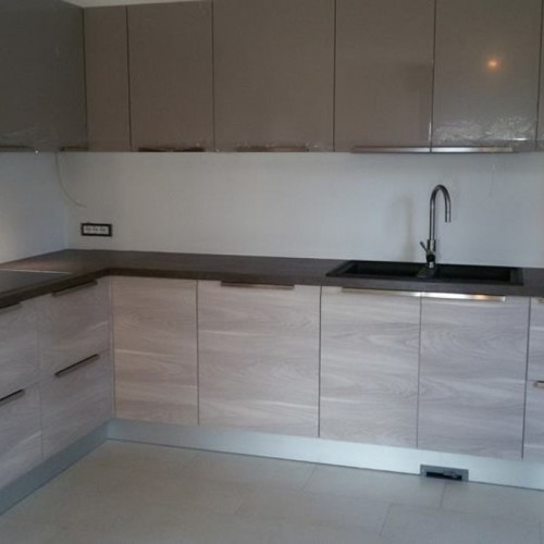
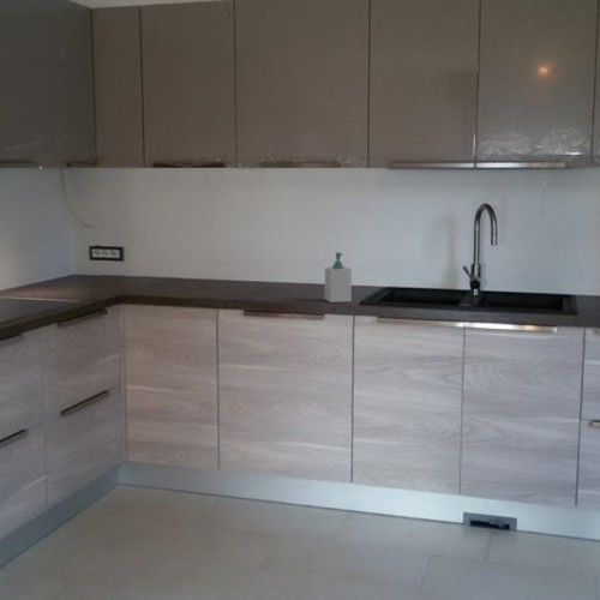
+ soap bottle (337, 276)
